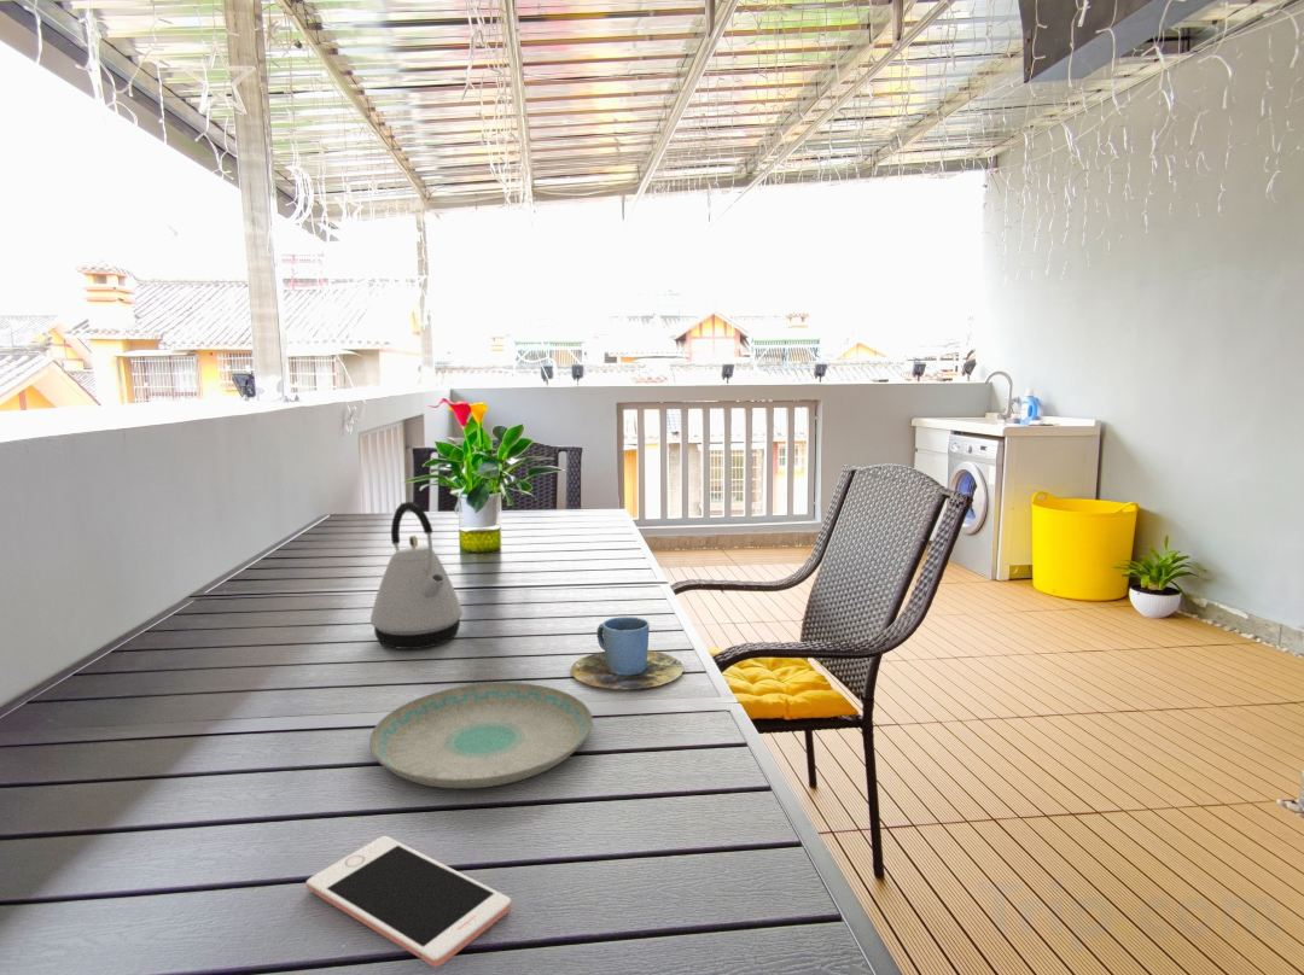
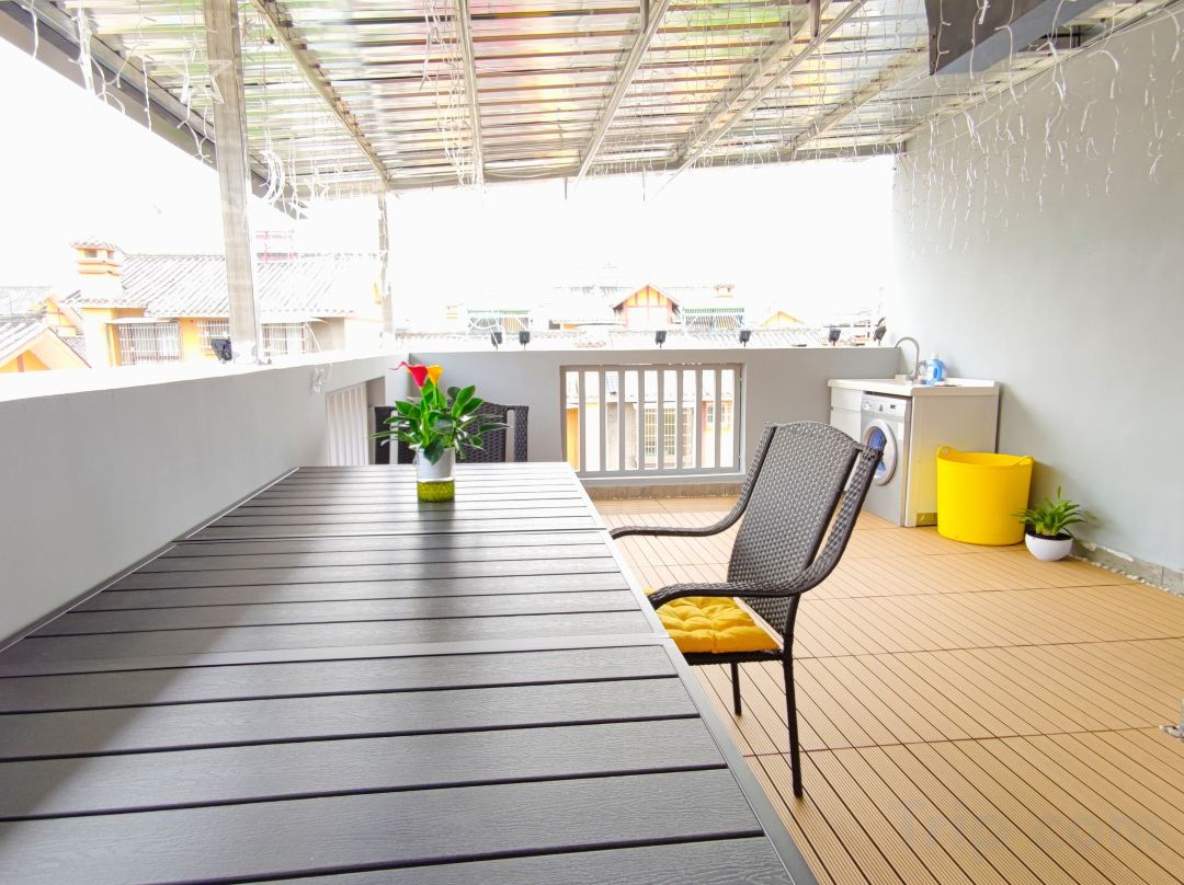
- kettle (415, 571)
- plate (484, 732)
- cup (627, 646)
- cell phone (407, 894)
